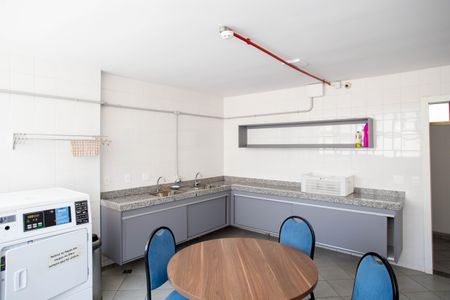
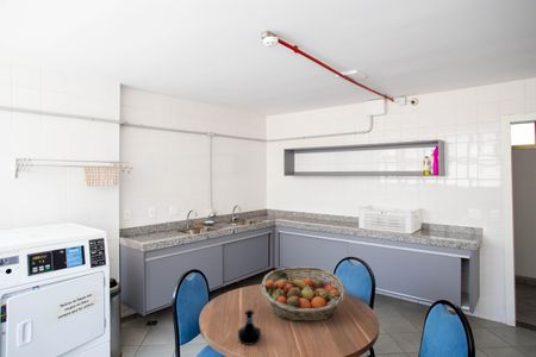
+ fruit basket (303, 292)
+ tequila bottle (249, 325)
